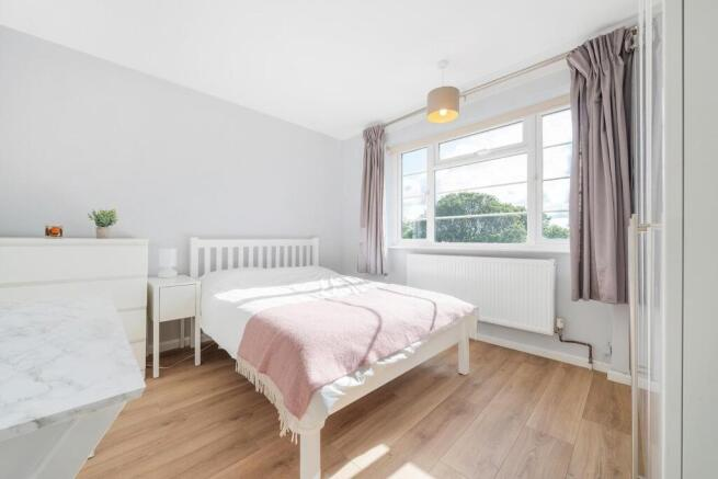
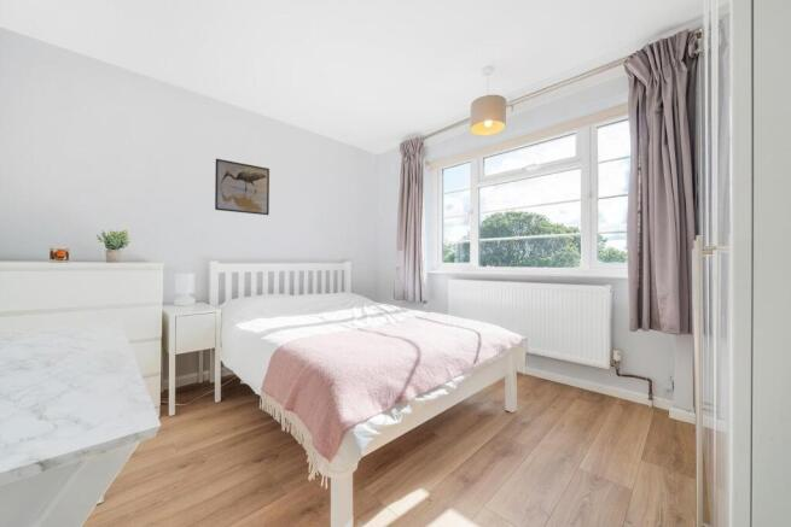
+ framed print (243, 188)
